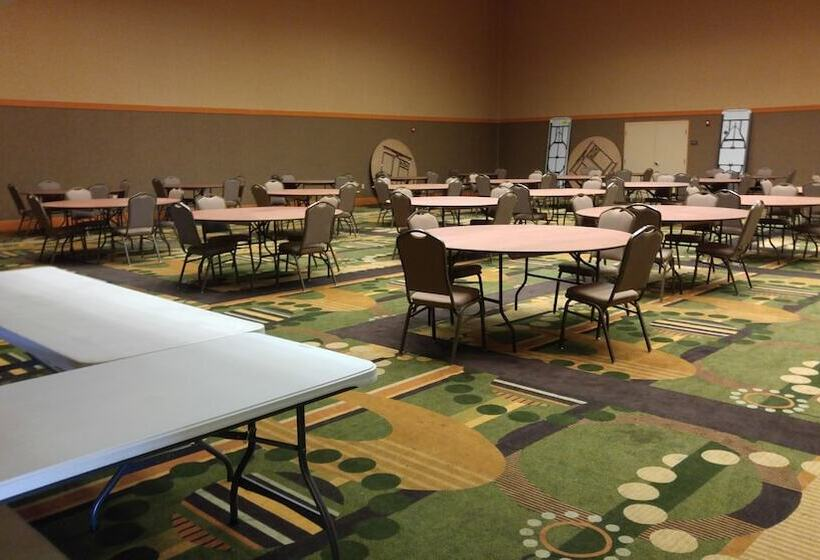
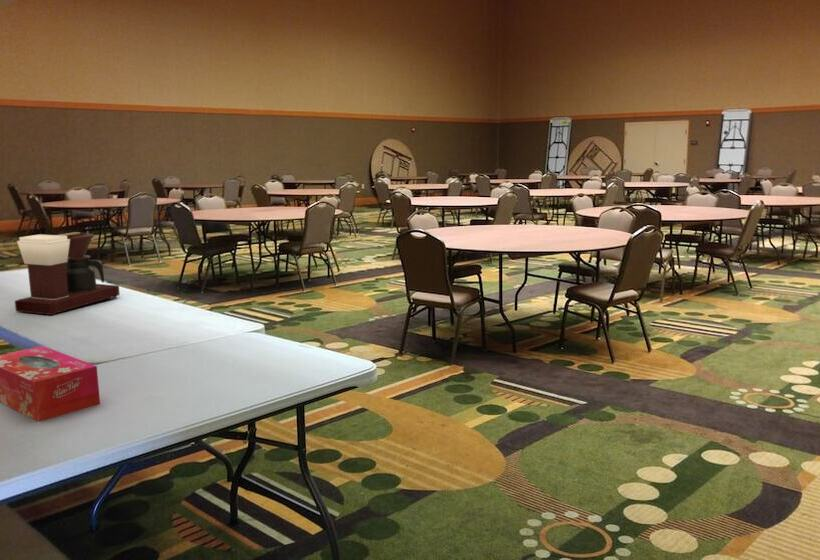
+ coffee maker (67, 269)
+ tissue box (40, 381)
